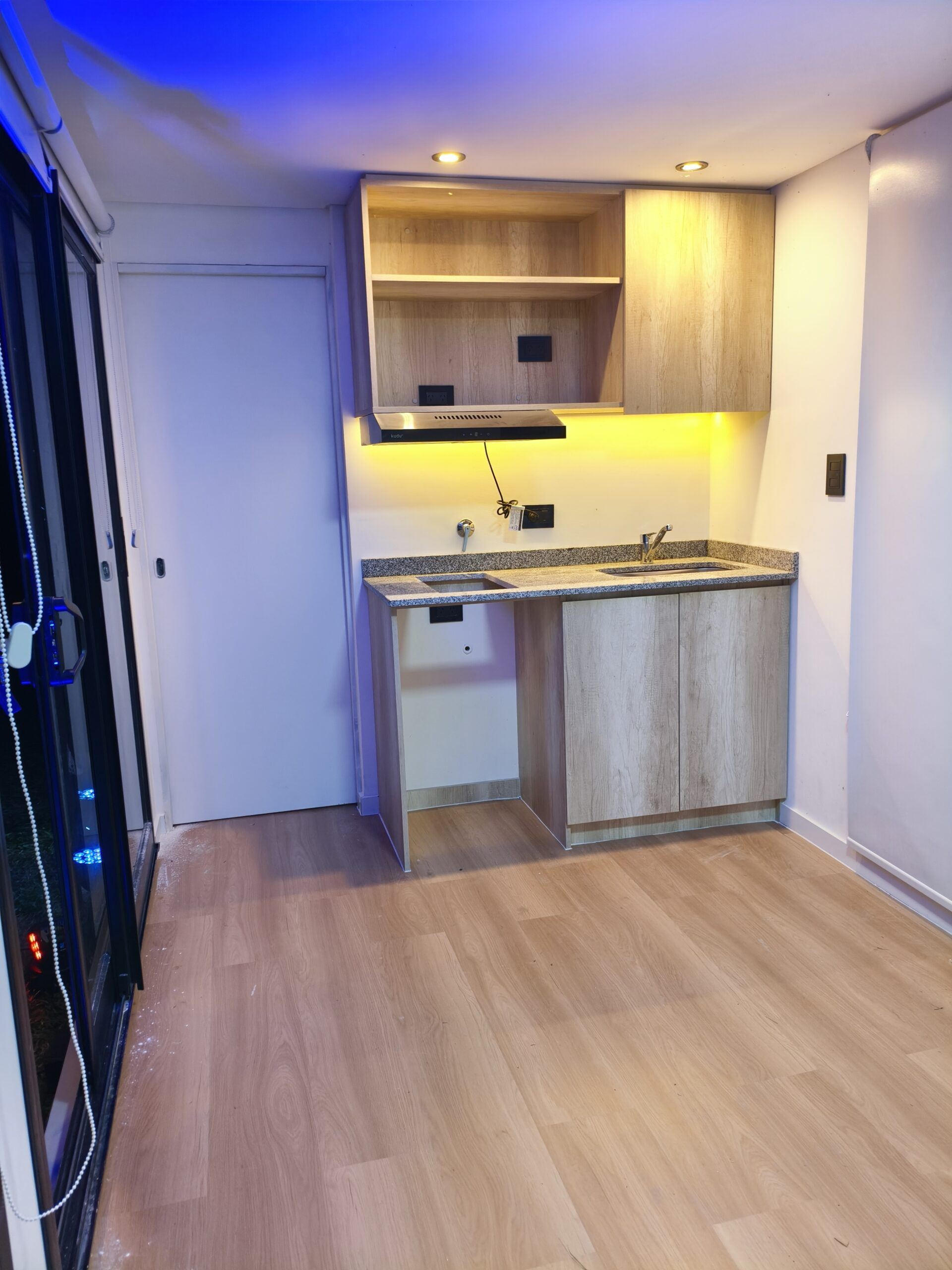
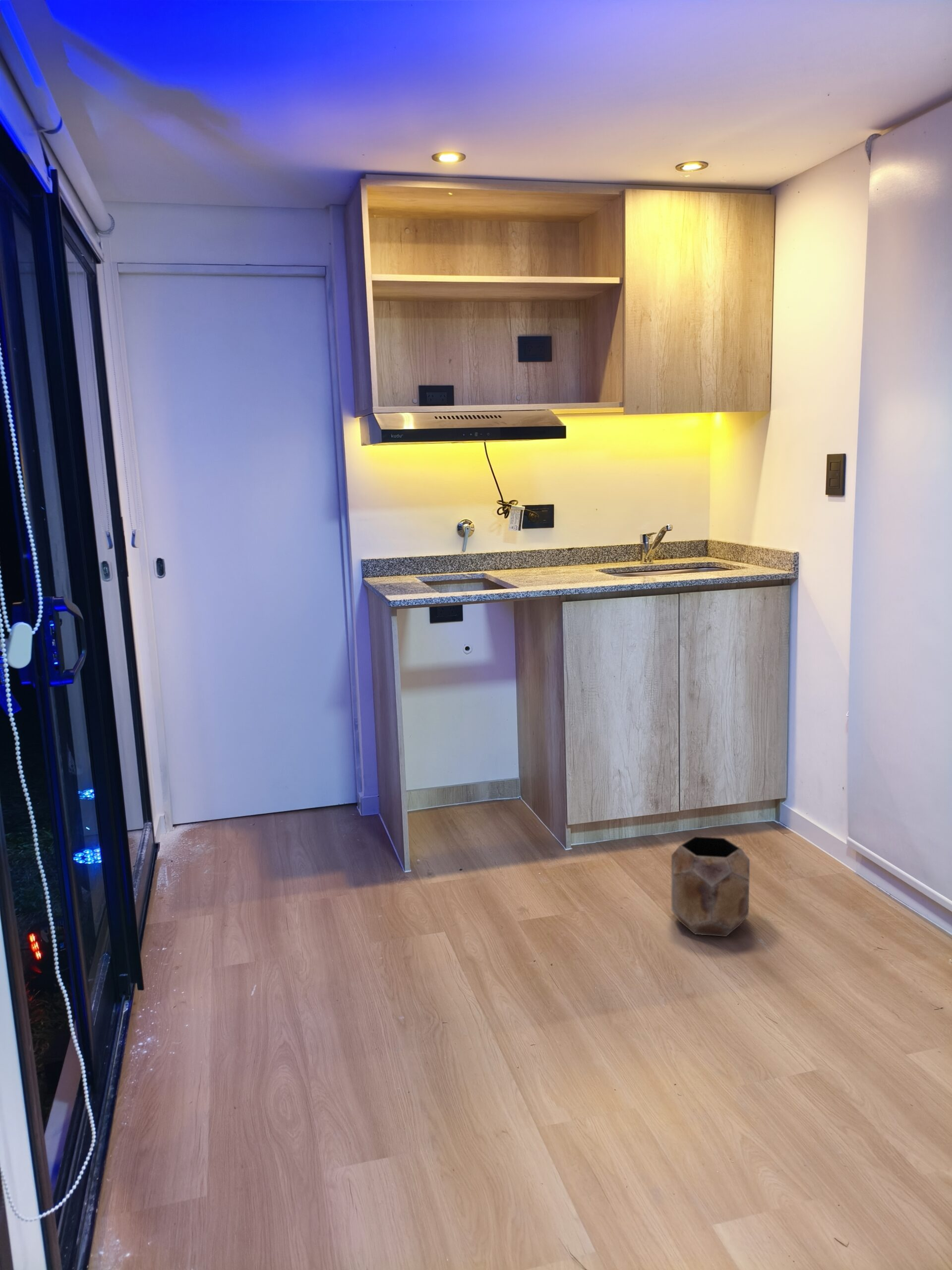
+ planter (710, 885)
